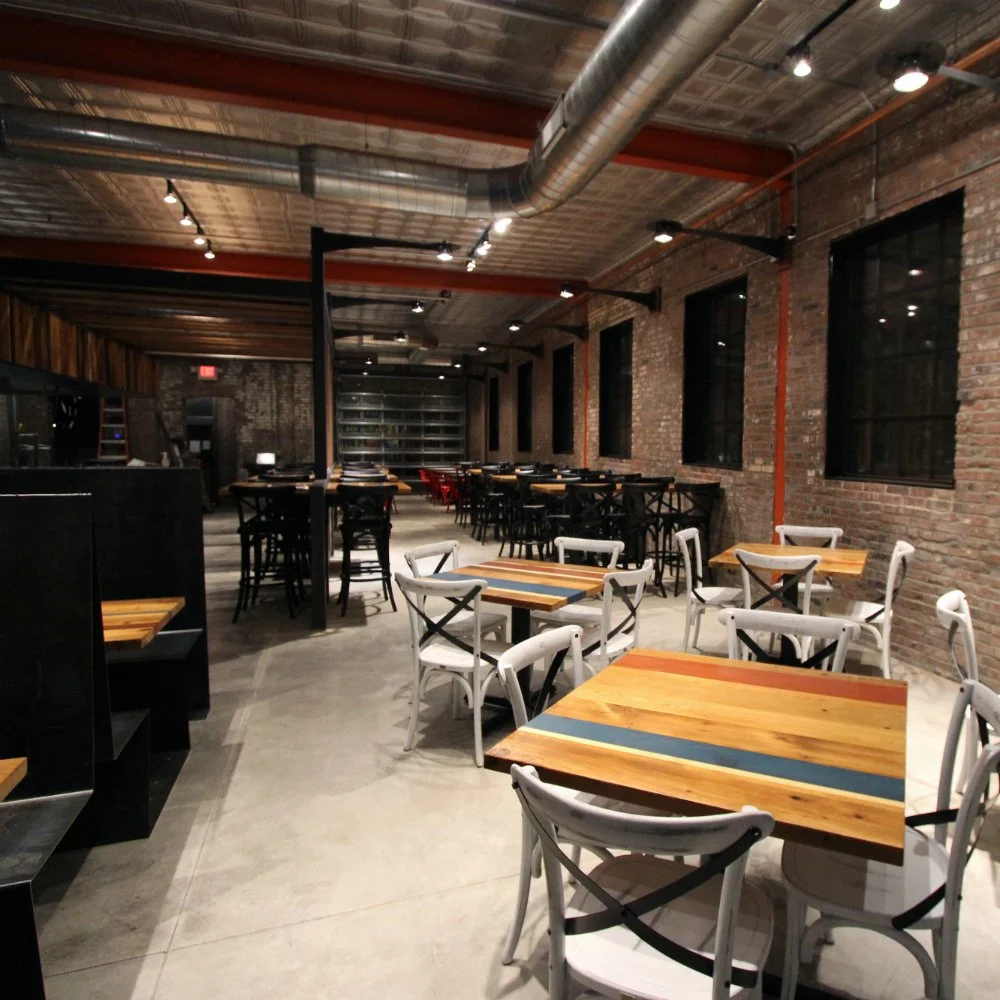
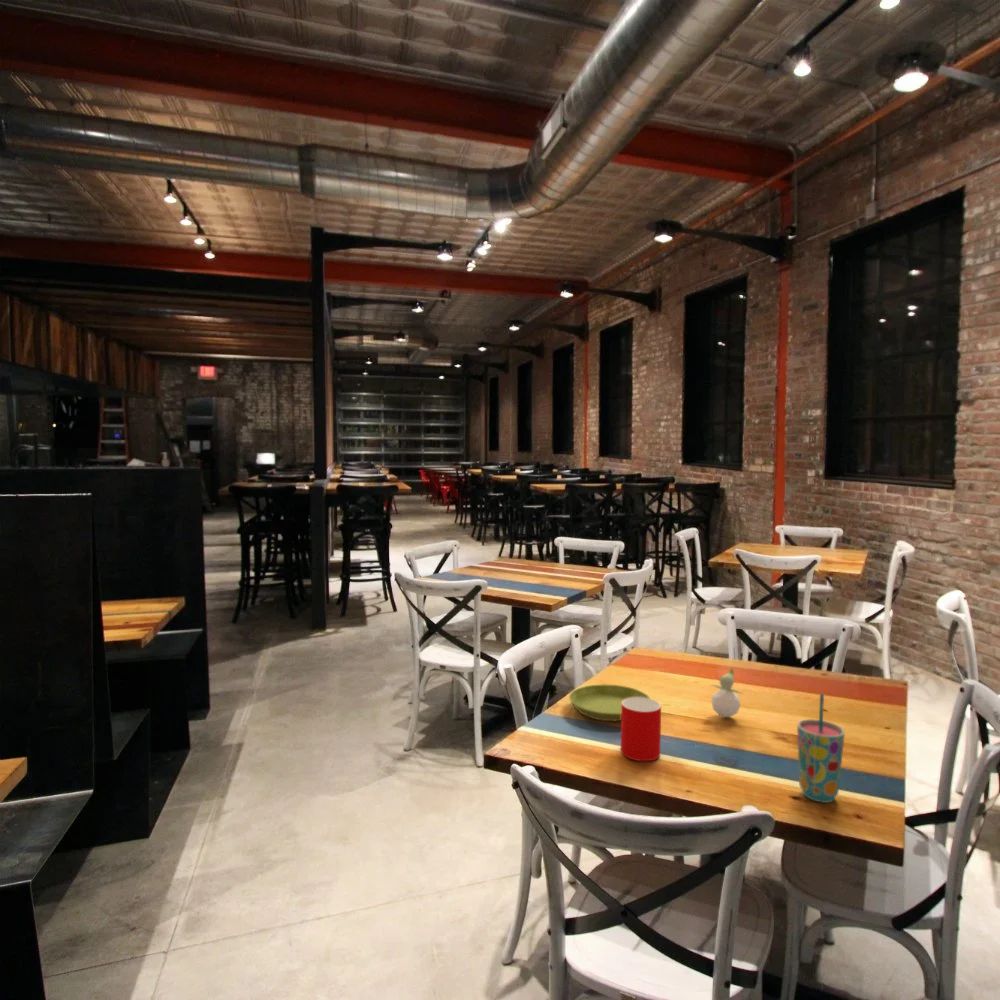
+ cup (820, 745)
+ saucer (609, 703)
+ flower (725, 693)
+ cup (639, 725)
